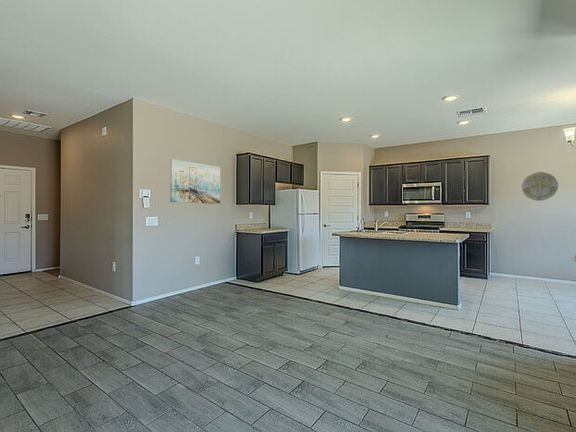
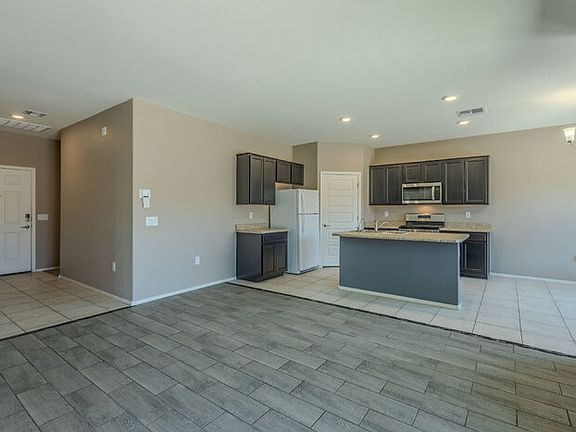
- wall decoration (539, 186)
- wall art (197, 183)
